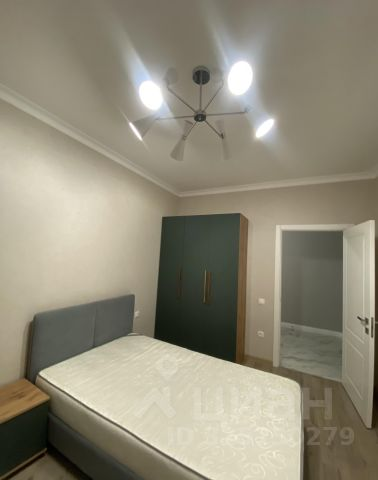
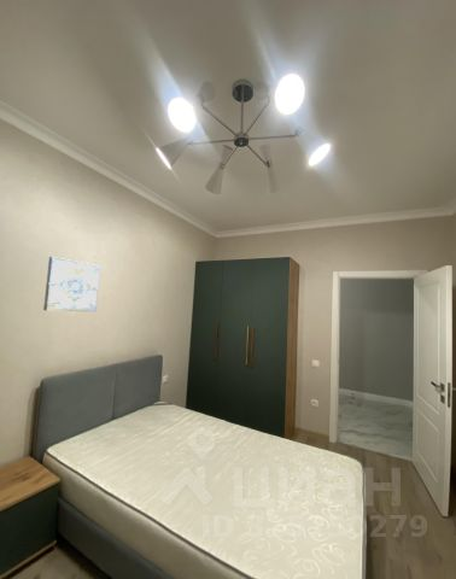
+ wall art (74, 286)
